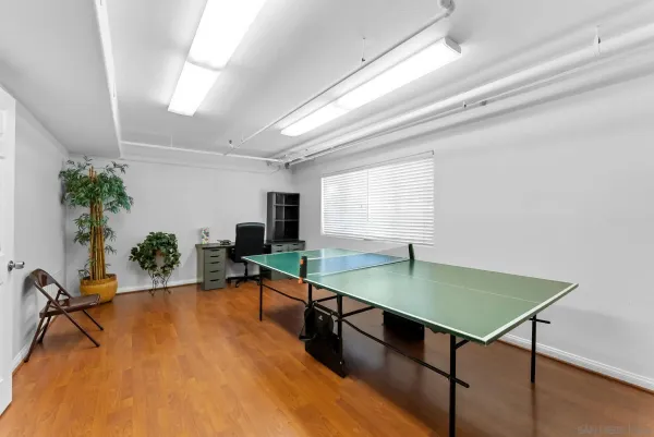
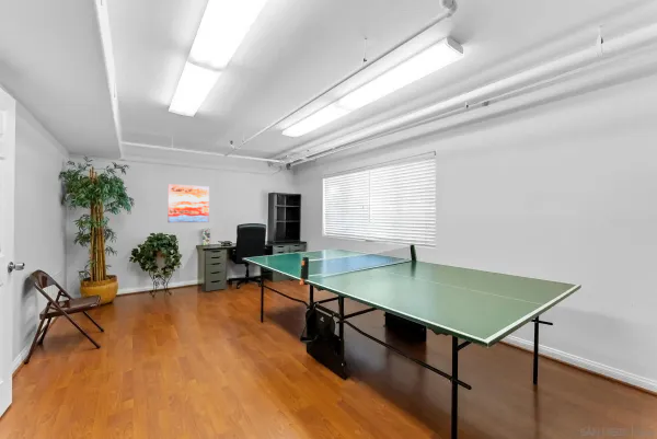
+ wall art (188, 204)
